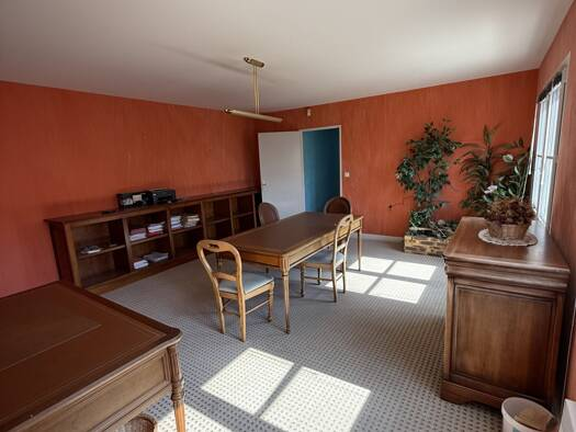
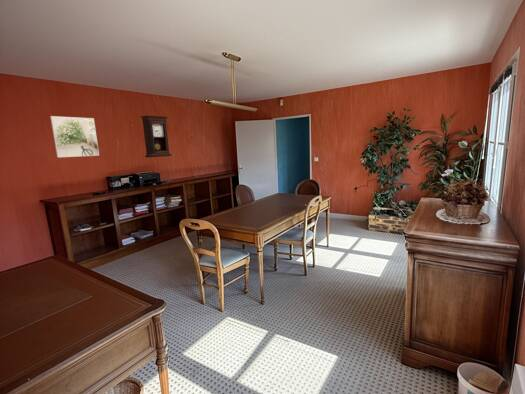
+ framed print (76, 137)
+ pendulum clock (157, 136)
